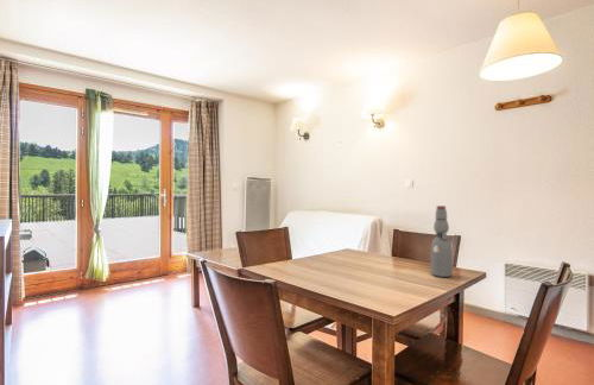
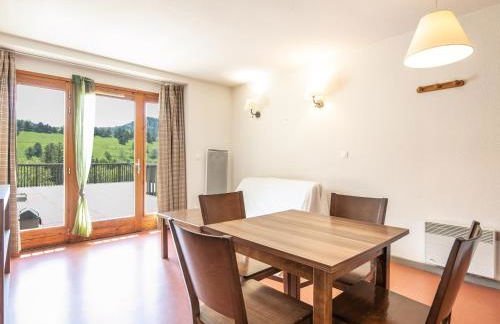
- bottle (441, 240)
